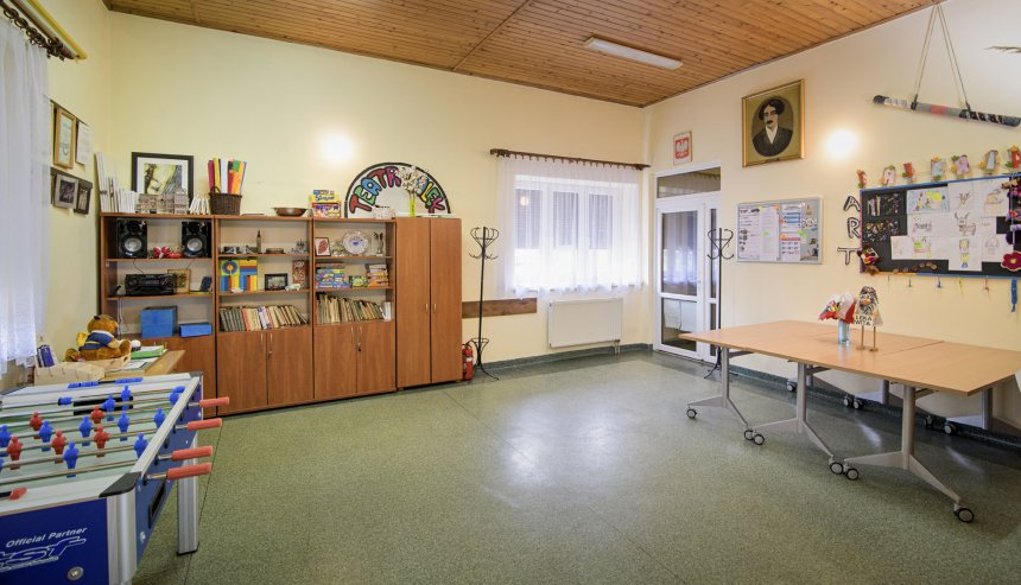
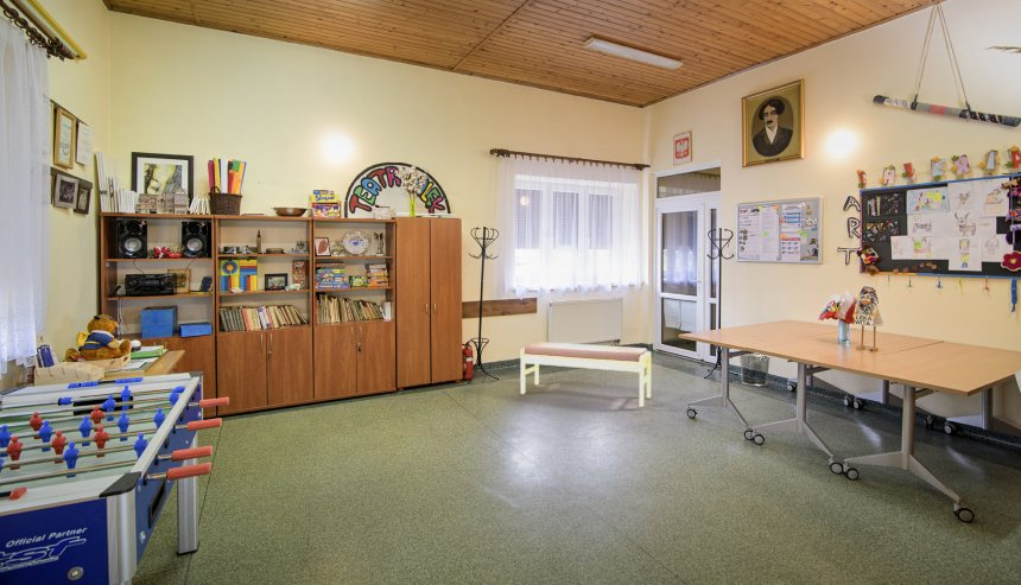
+ waste bin (754, 368)
+ bench (584, 367)
